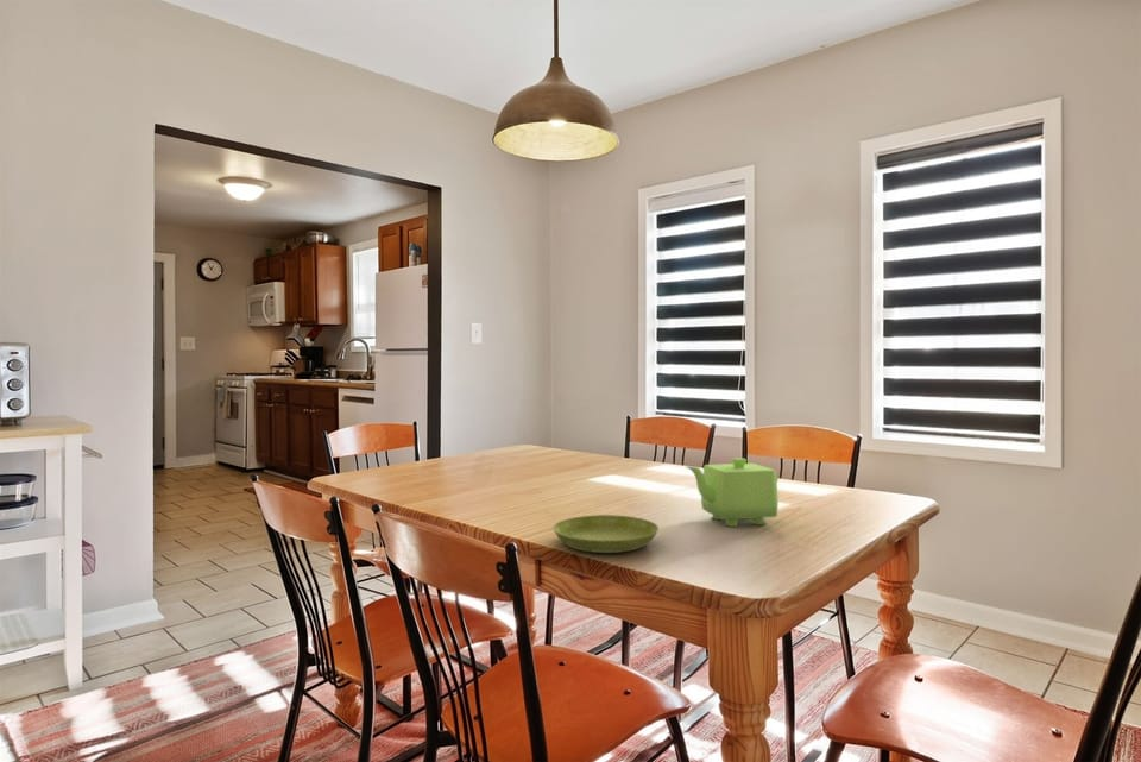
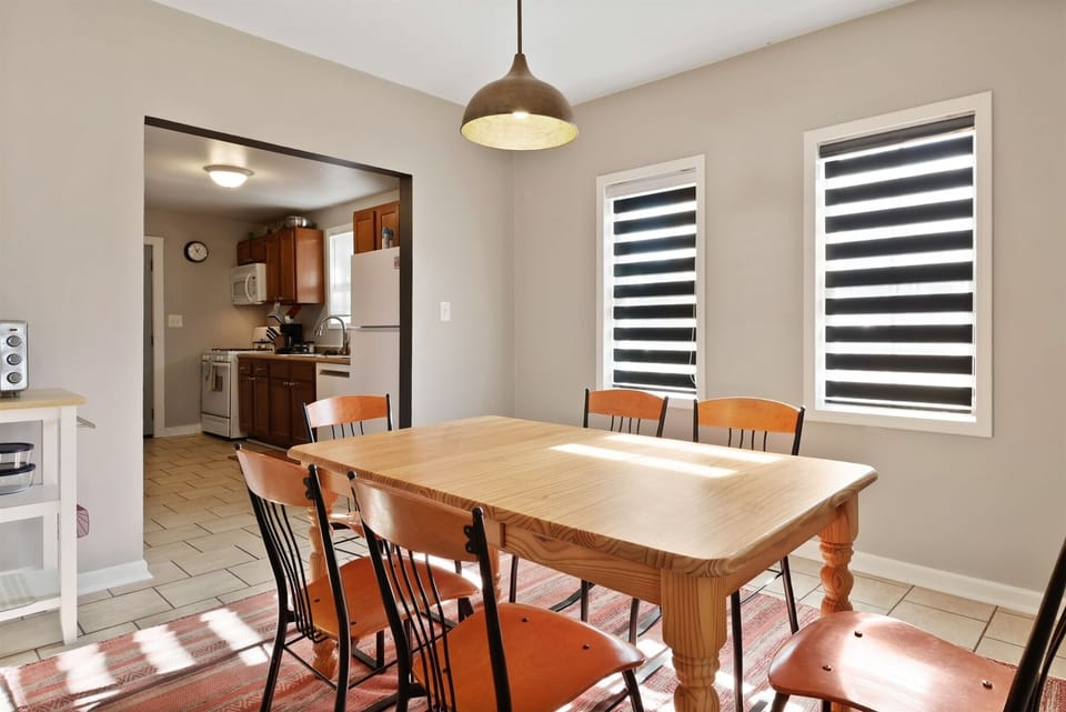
- saucer (605, 534)
- teapot (731, 490)
